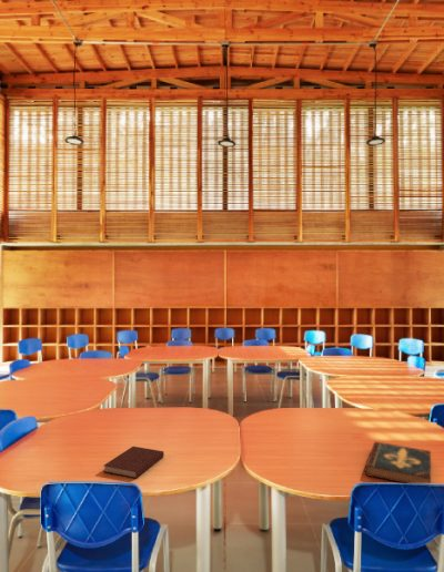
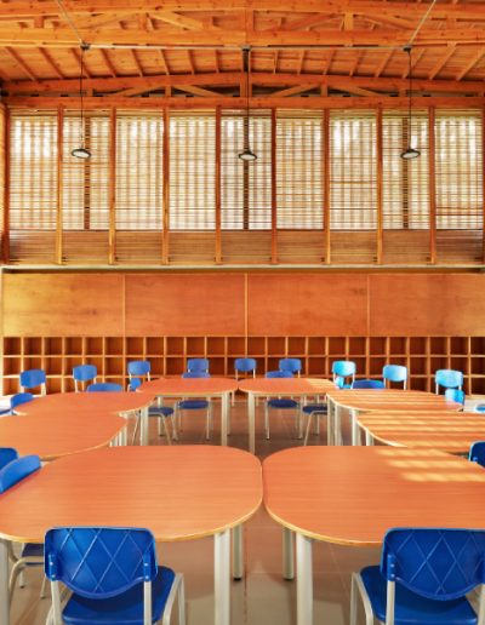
- notebook (134, 461)
- book (398, 462)
